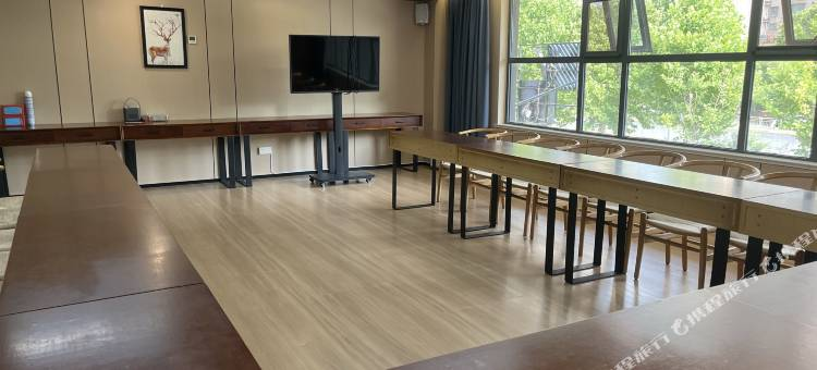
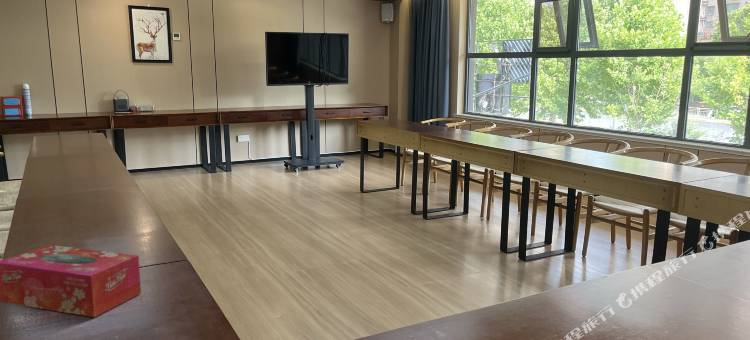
+ tissue box (69, 278)
